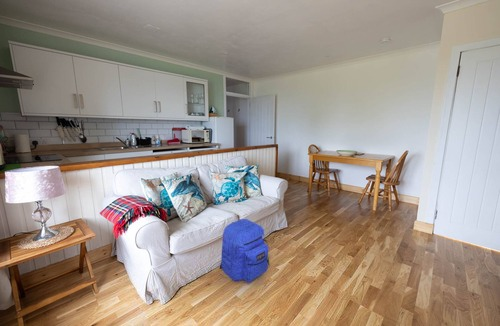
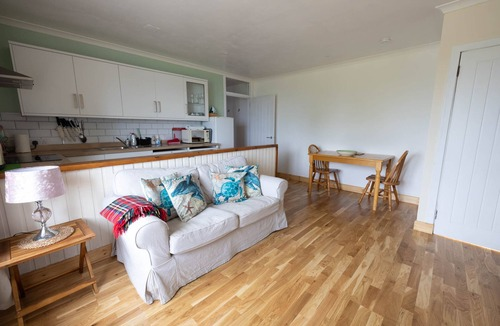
- backpack (247, 247)
